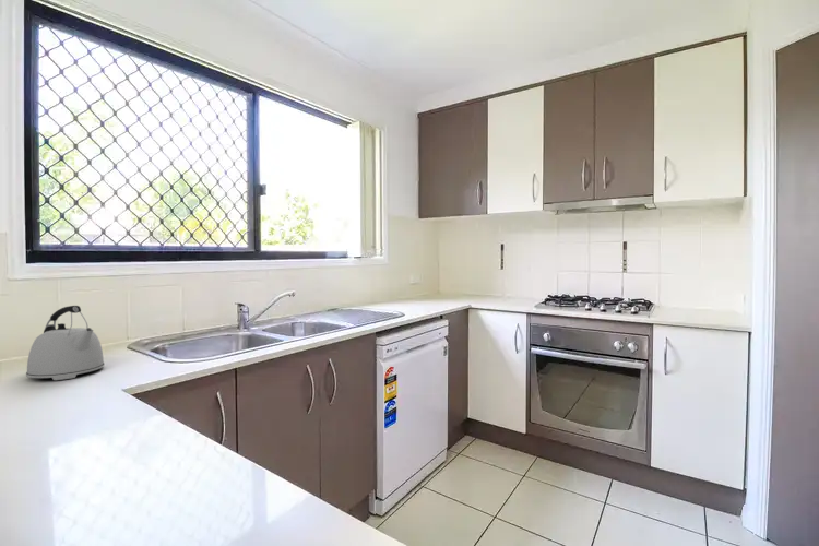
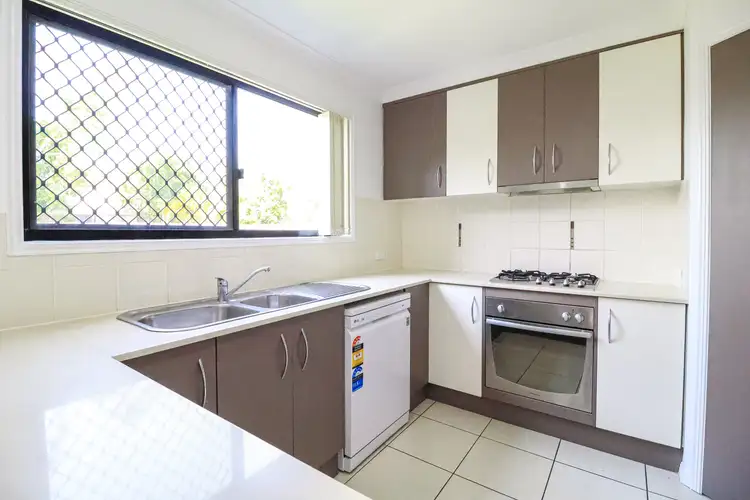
- kettle (68, 339)
